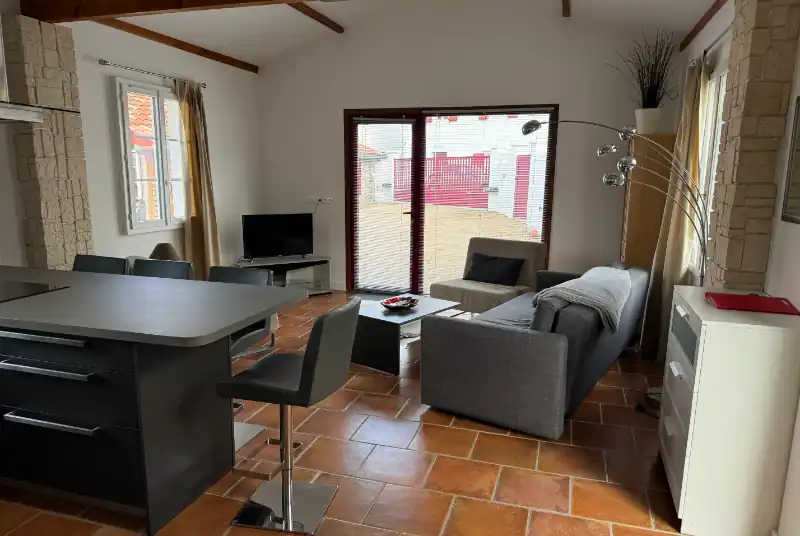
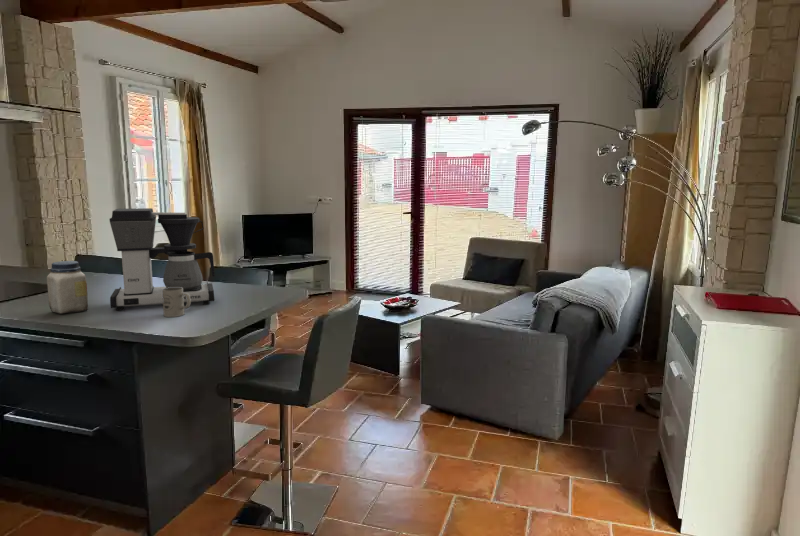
+ jar (67, 286)
+ coffee maker (165, 253)
+ mug (177, 302)
